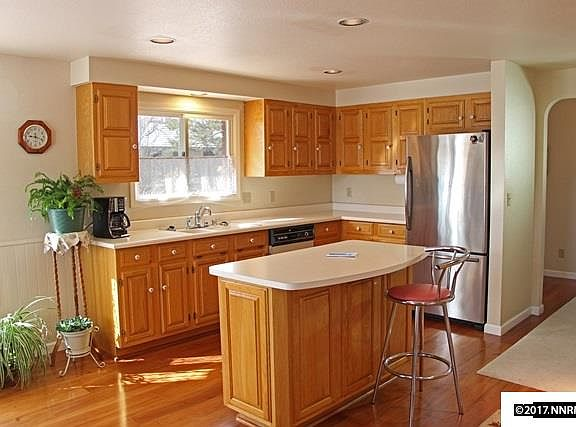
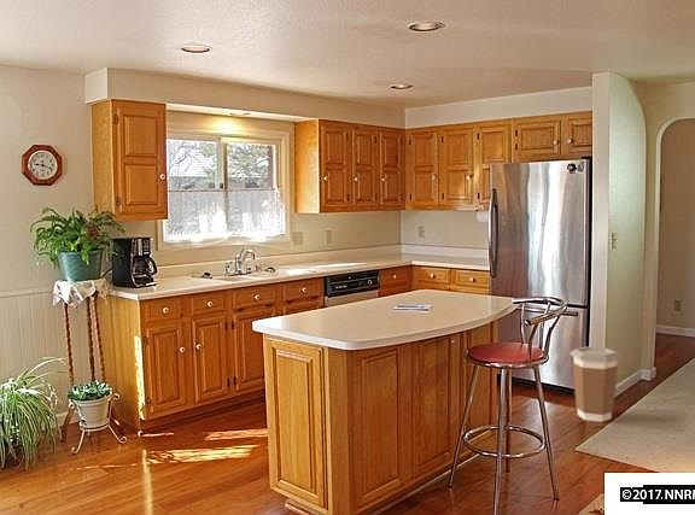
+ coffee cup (594, 384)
